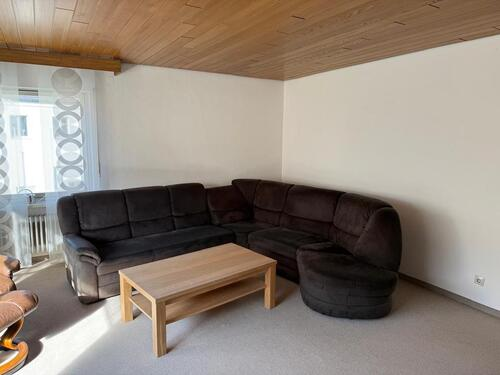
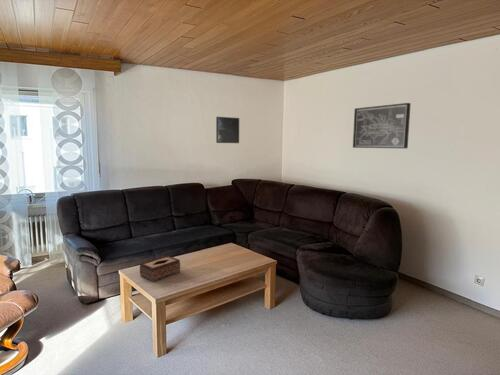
+ tissue box (160, 267)
+ wall art (379, 127)
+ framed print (228, 130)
